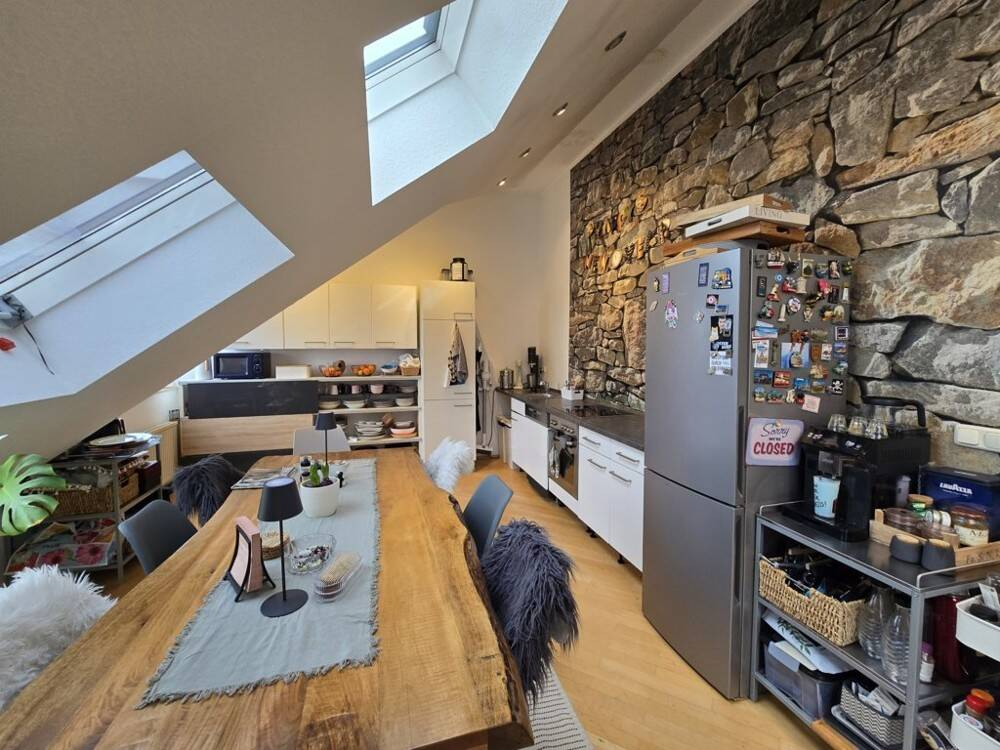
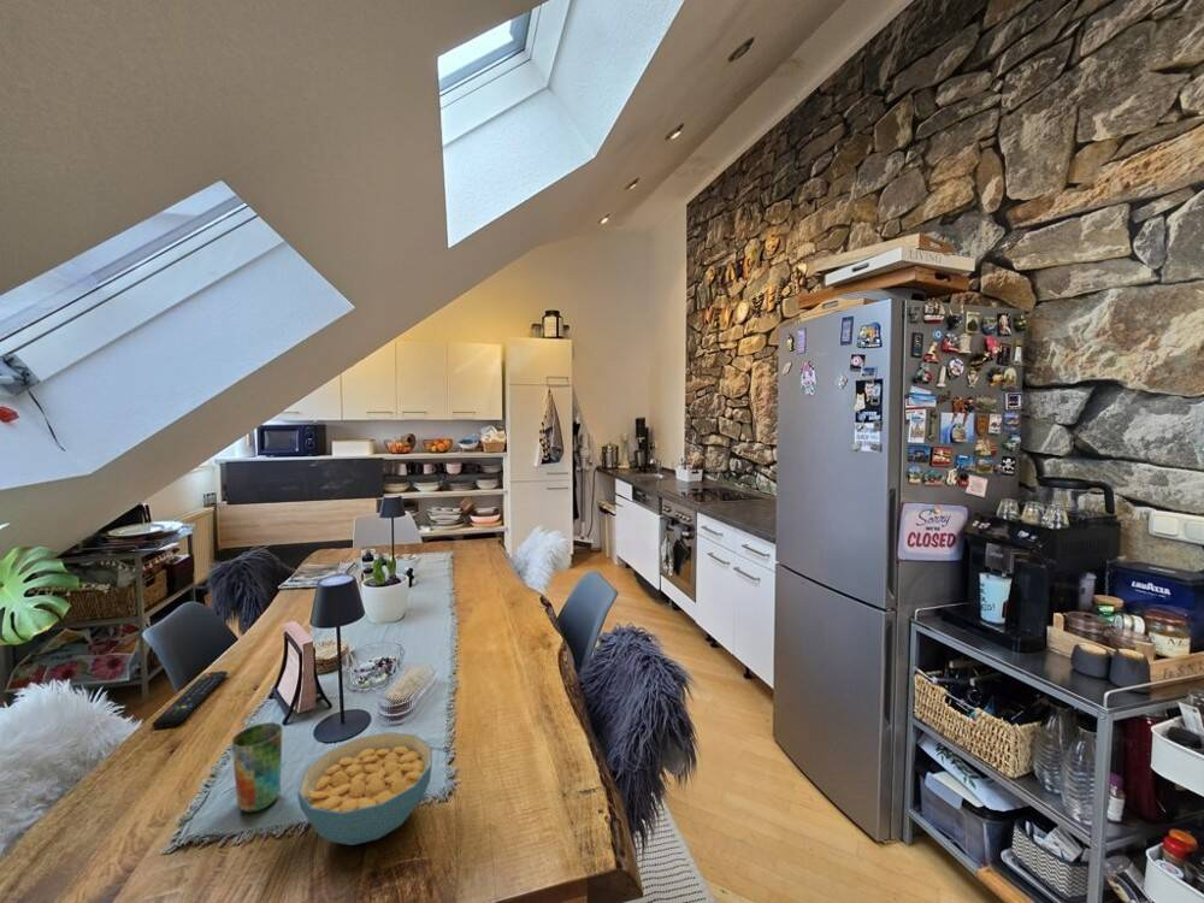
+ remote control (194, 696)
+ cup (258, 767)
+ cereal bowl (368, 797)
